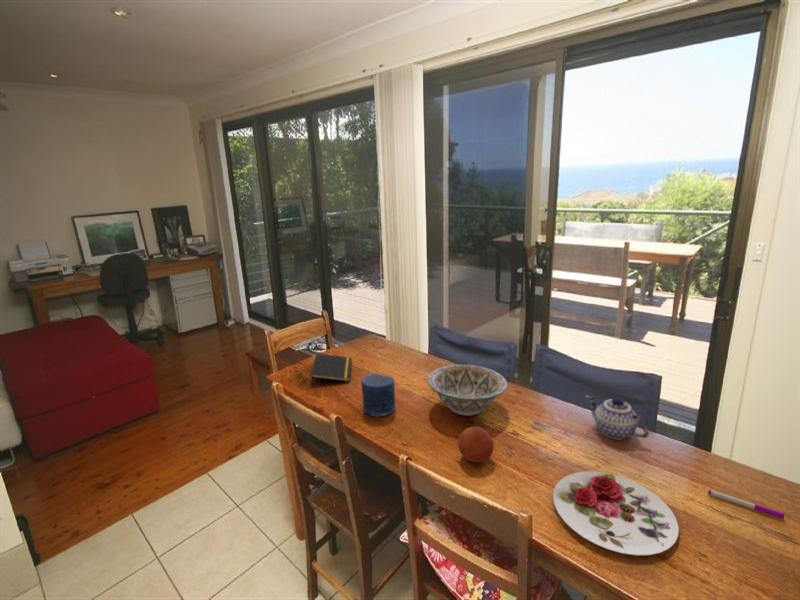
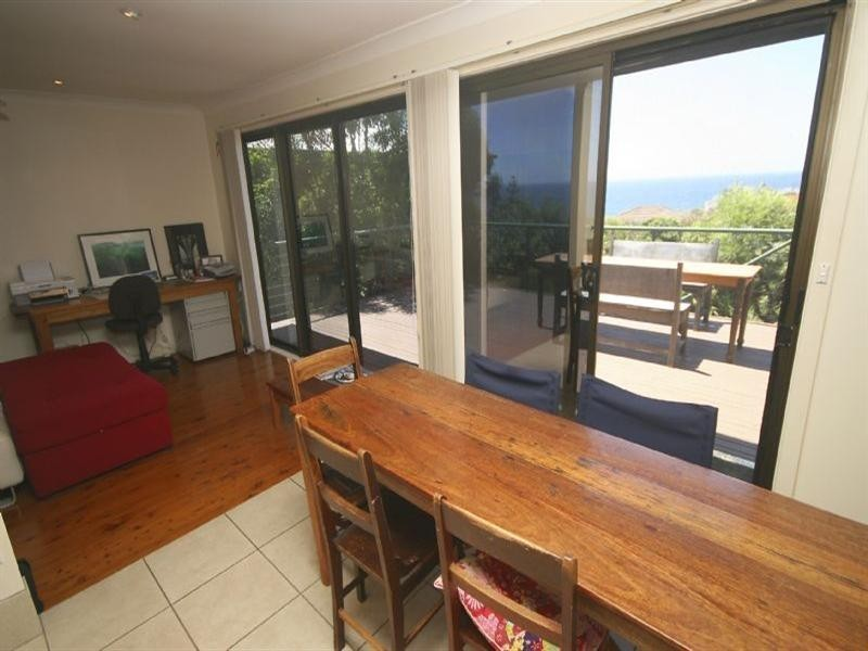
- notepad (332, 366)
- fruit (475, 443)
- decorative bowl (466, 393)
- pen (744, 503)
- candle (378, 394)
- plate (612, 507)
- teapot (615, 415)
